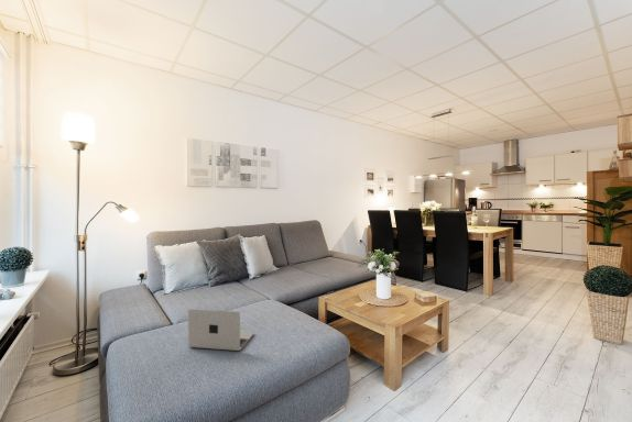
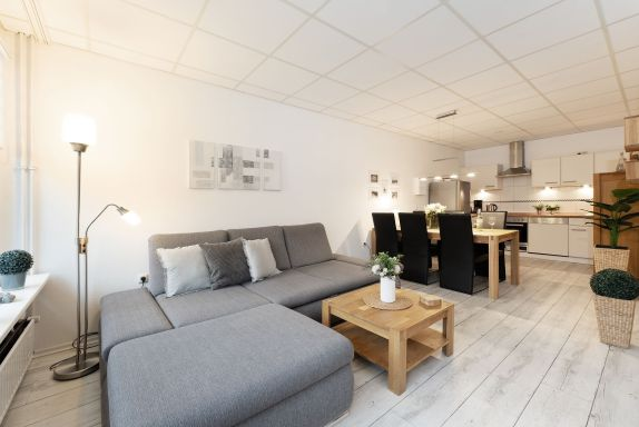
- laptop (222, 322)
